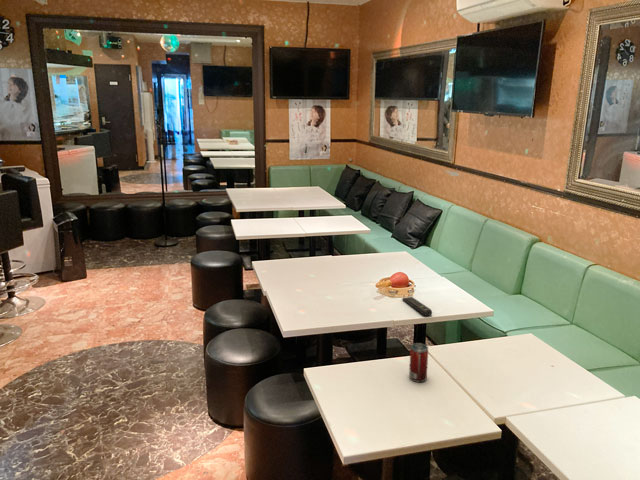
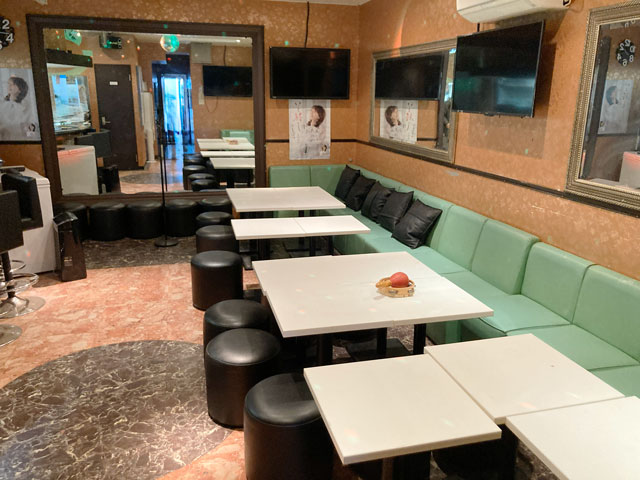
- beverage can (418, 362)
- remote control (416, 305)
